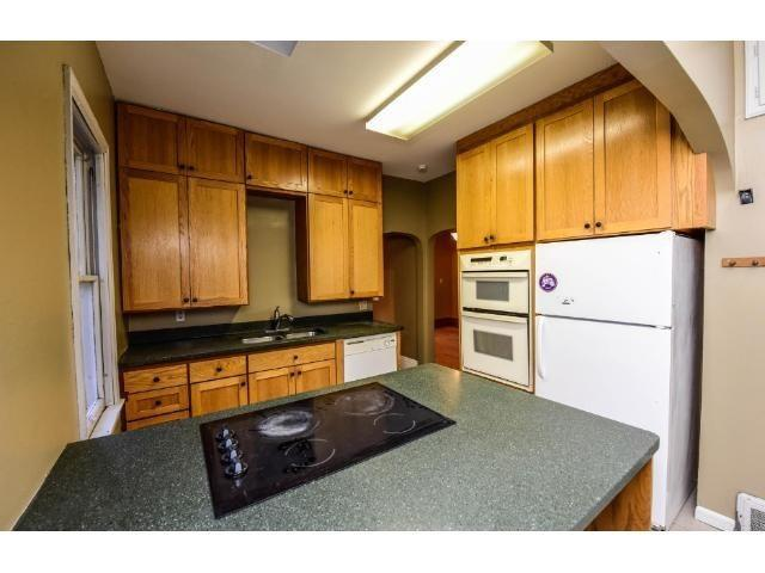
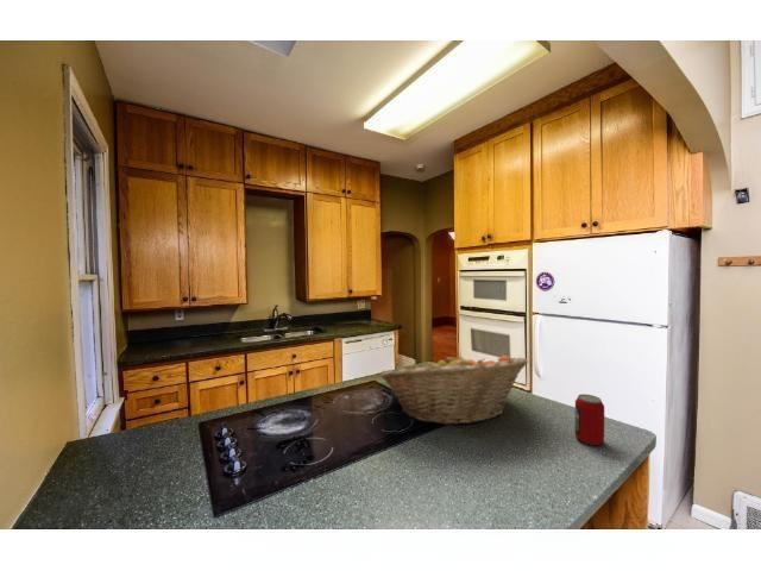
+ beverage can (589, 419)
+ fruit basket (452, 378)
